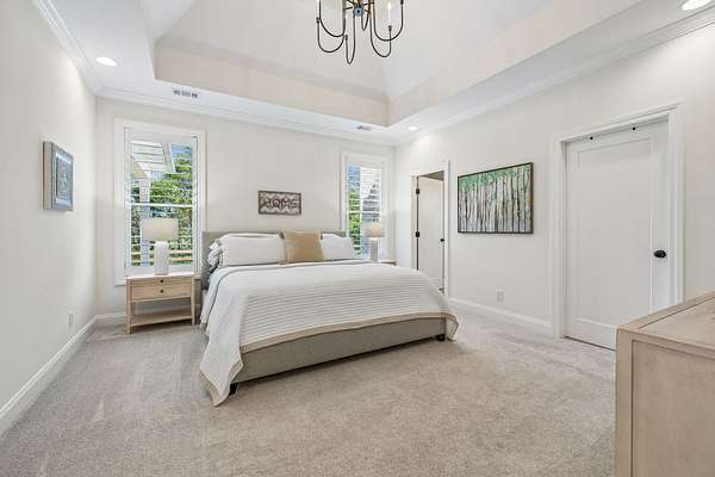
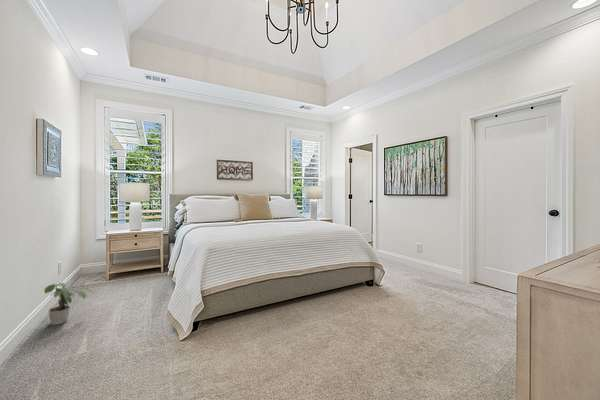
+ potted plant (66, 301)
